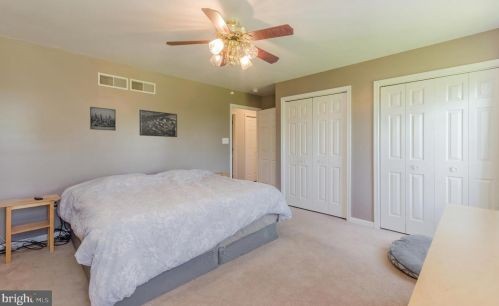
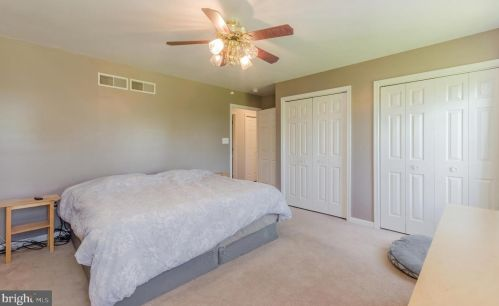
- wall art (103, 119)
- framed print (159, 124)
